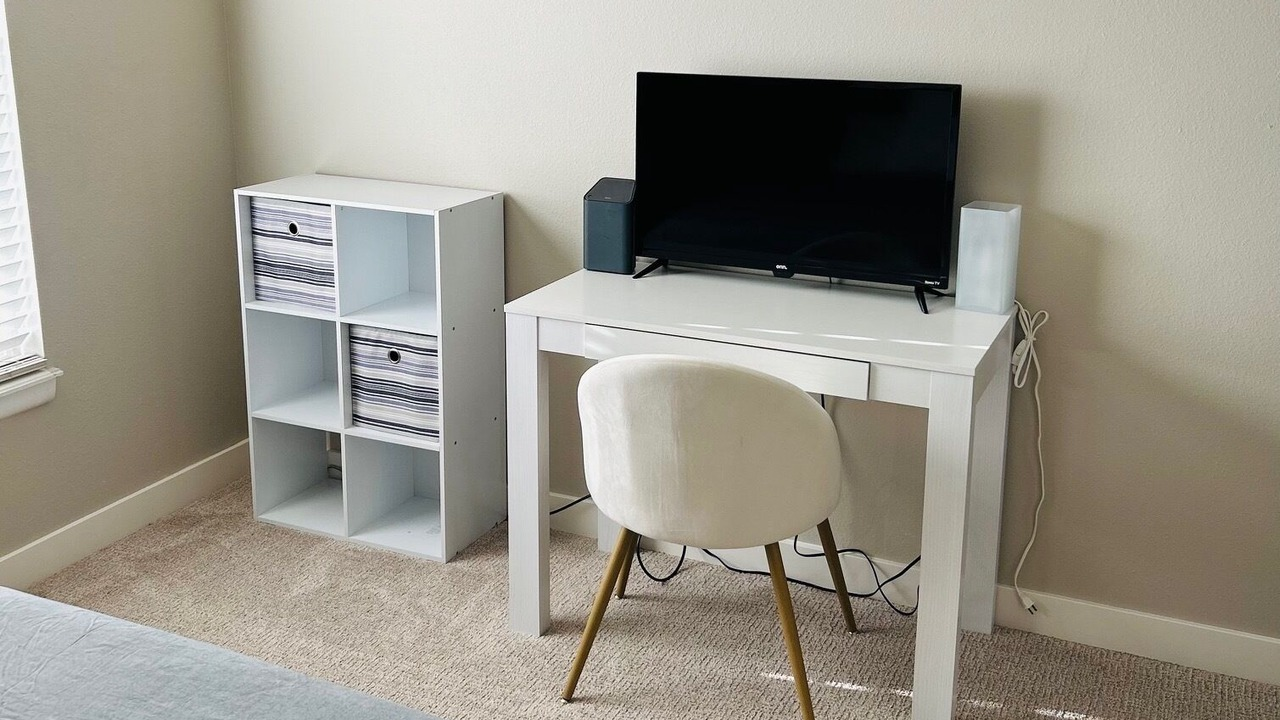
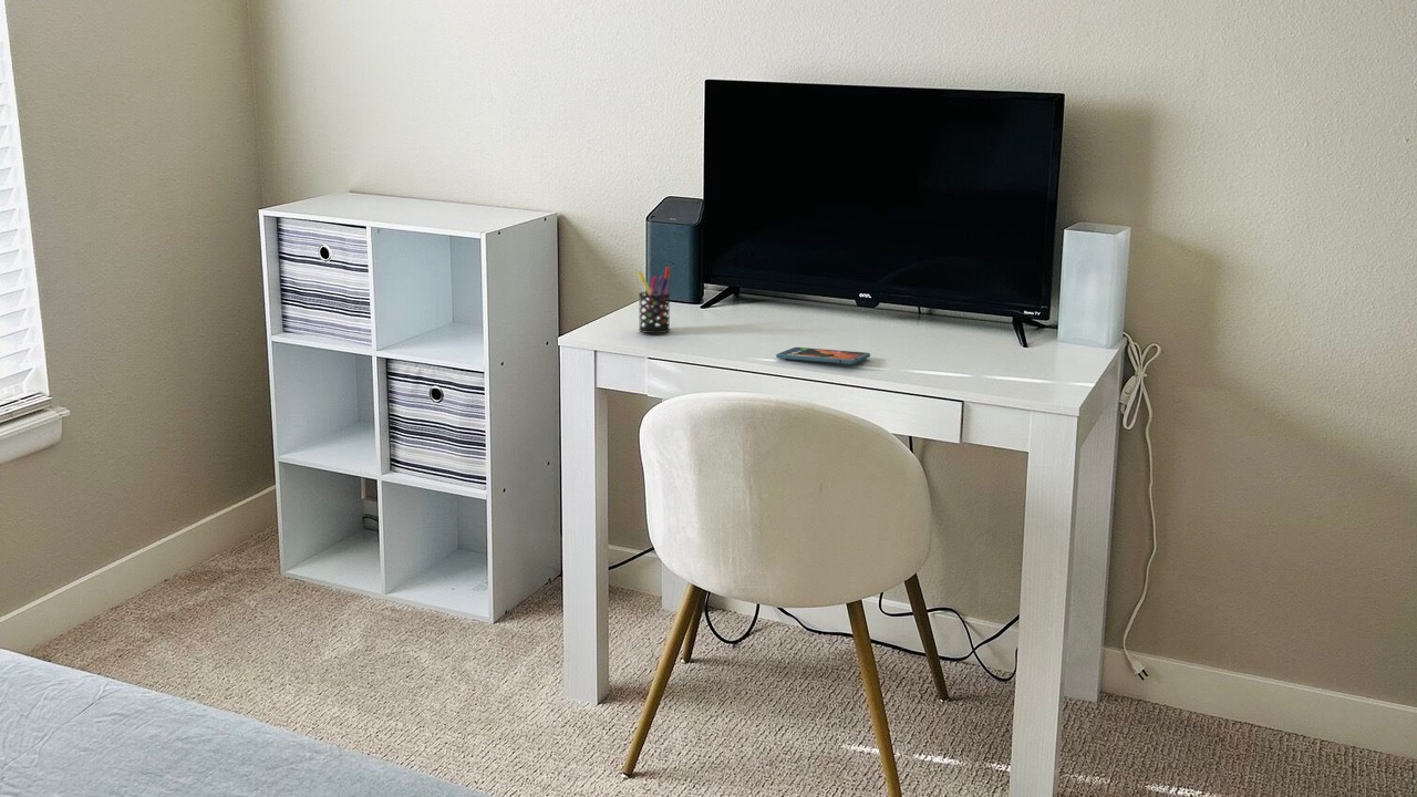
+ smartphone (823, 355)
+ pen holder (658, 298)
